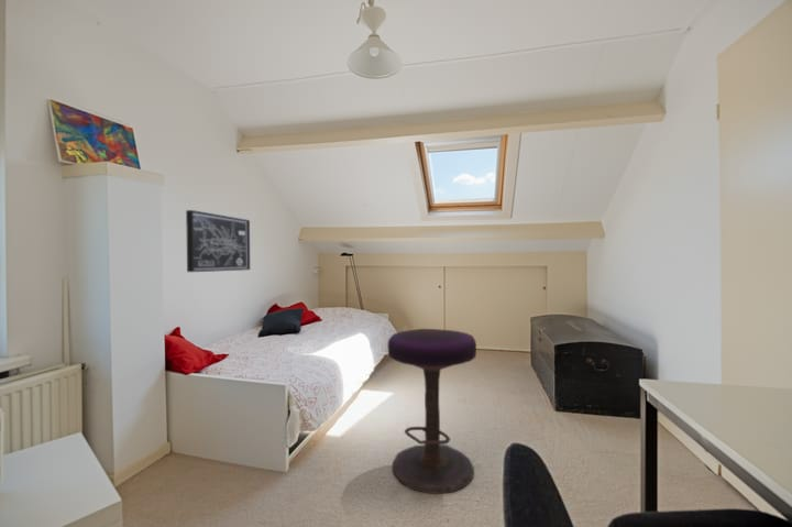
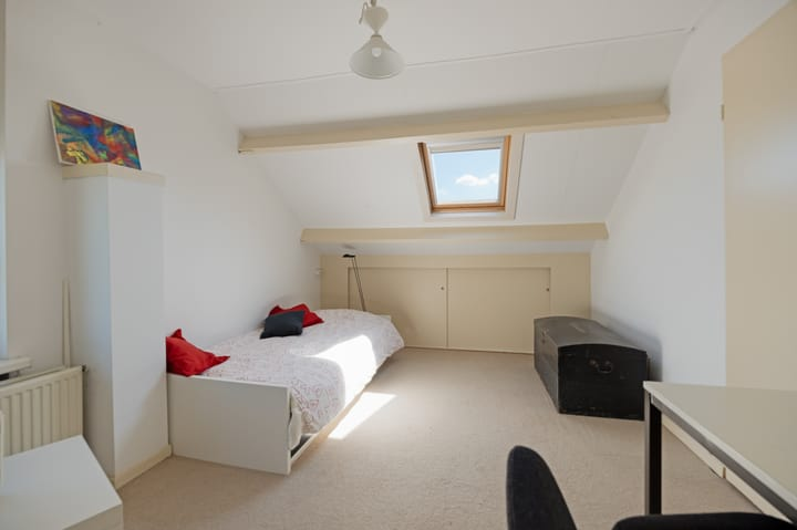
- stool (431, 399)
- wall art (221, 243)
